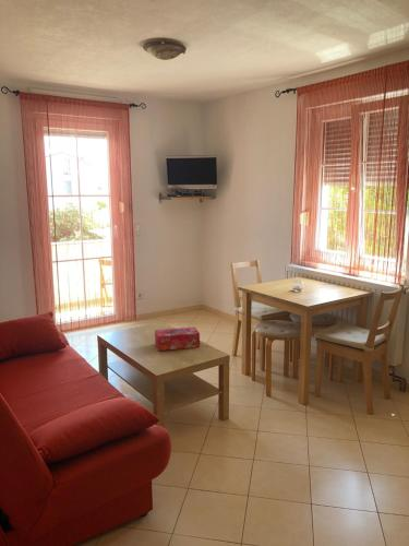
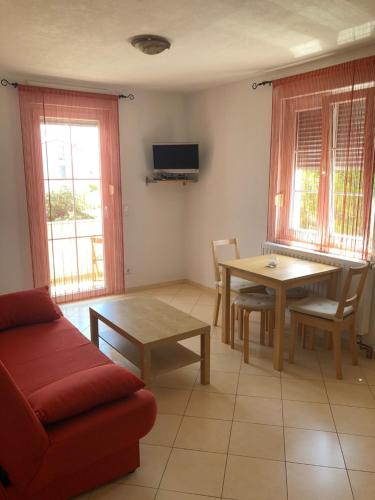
- tissue box (177, 337)
